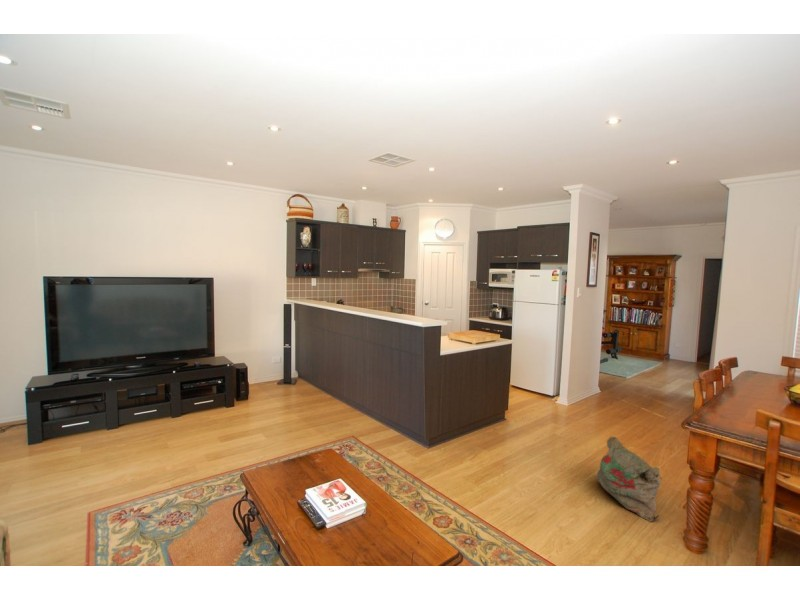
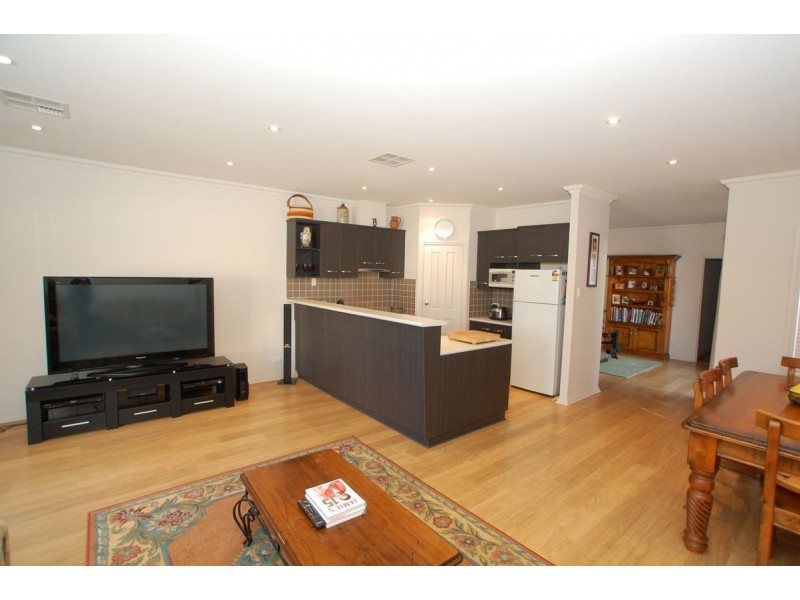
- bag (628, 474)
